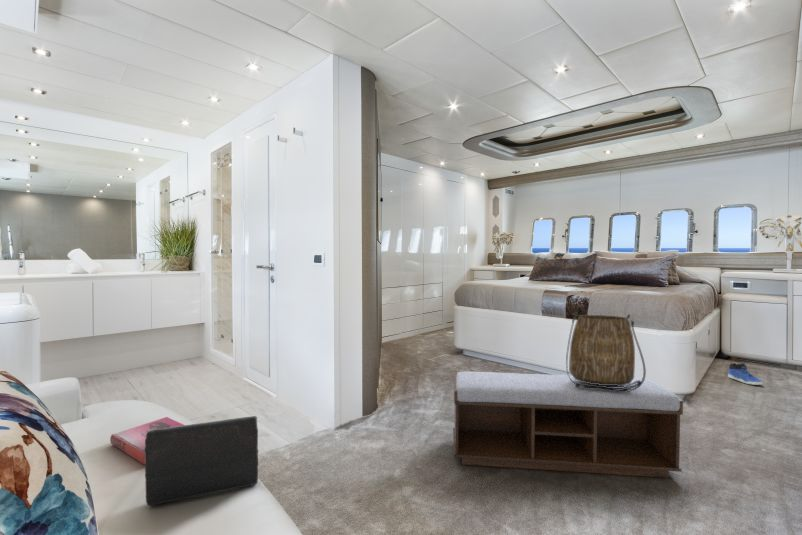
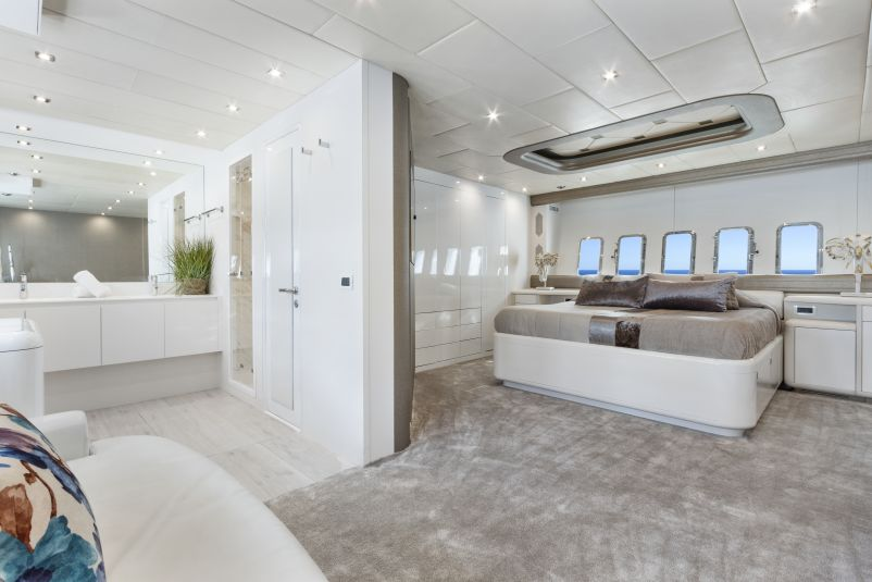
- sneaker (744, 372)
- hardback book (157, 428)
- clutch bag (205, 458)
- tote bag (601, 349)
- bench (556, 419)
